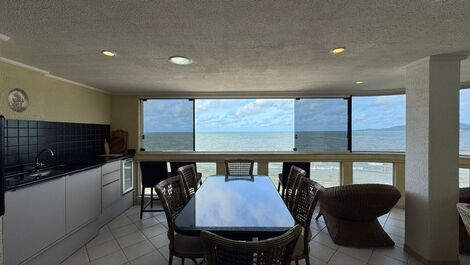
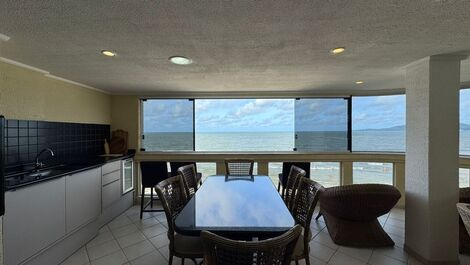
- decorative plate (17, 100)
